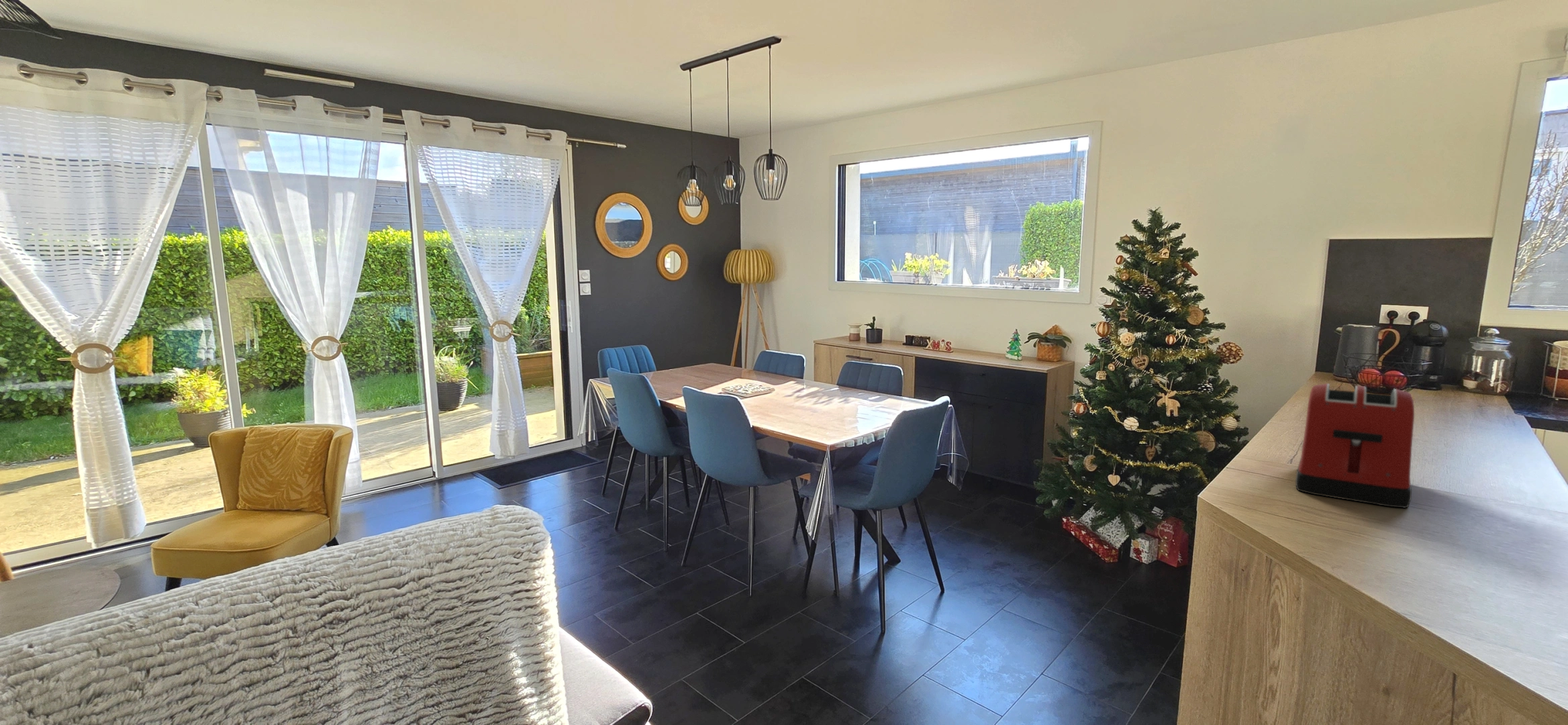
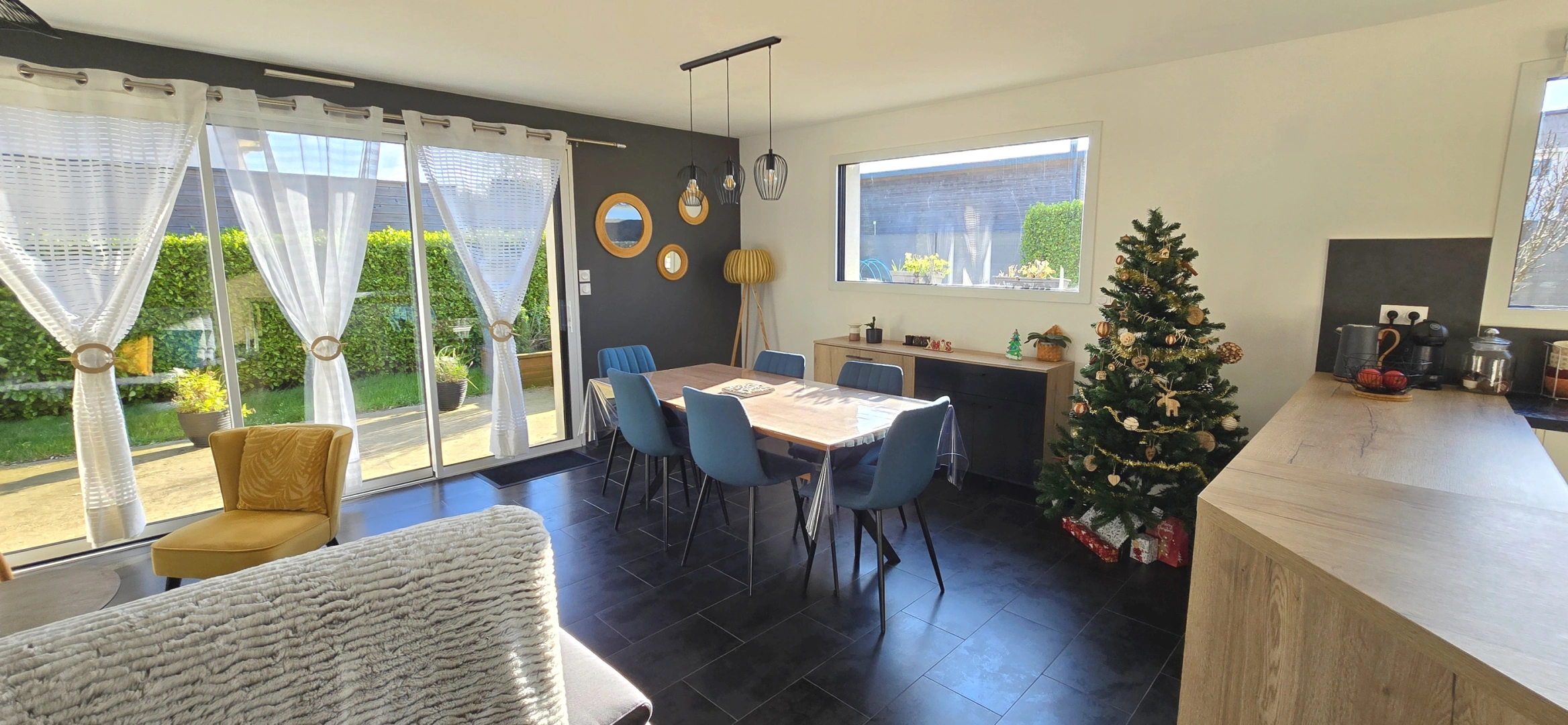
- toaster (1355, 436)
